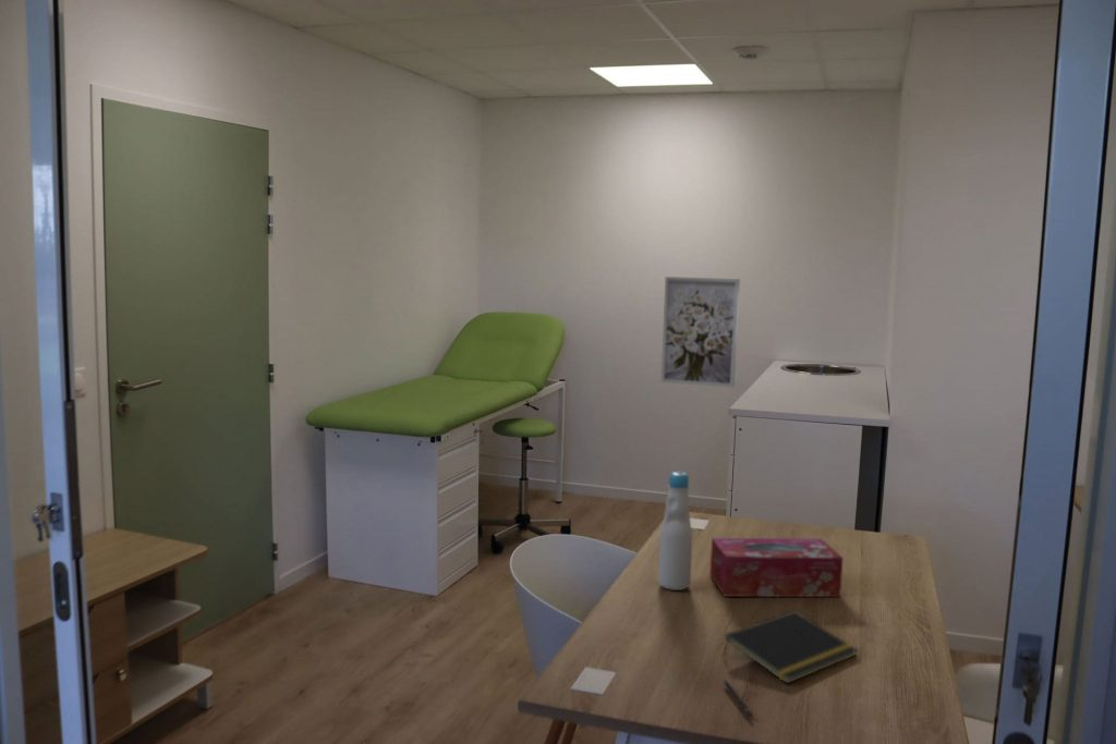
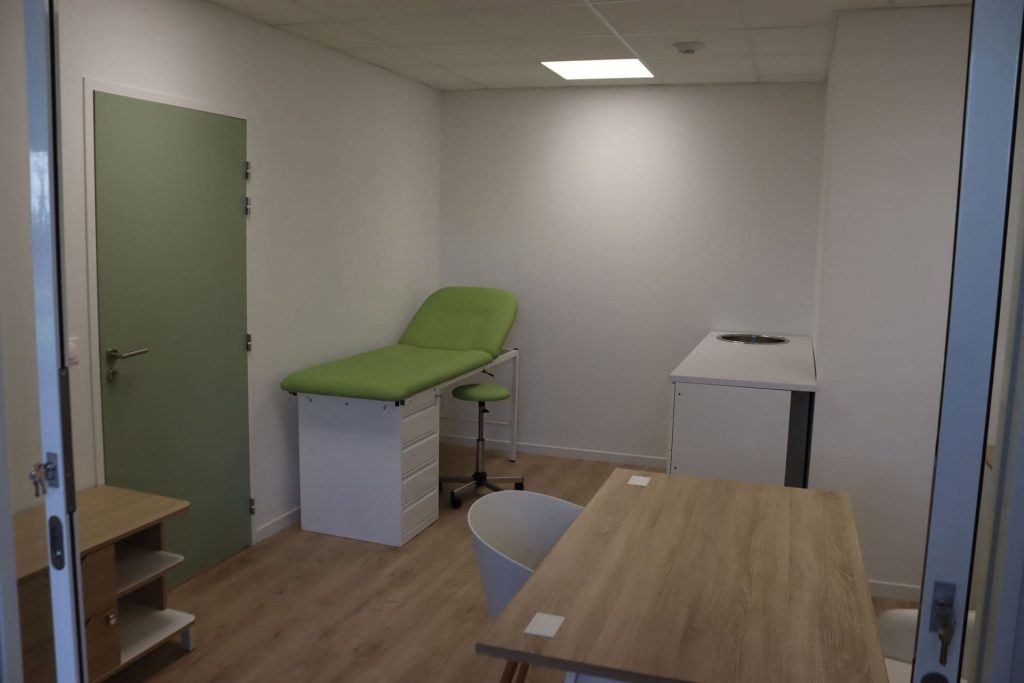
- wall art (700, 331)
- bottle (676, 528)
- pen (738, 699)
- tissue box (774, 566)
- notepad (791, 644)
